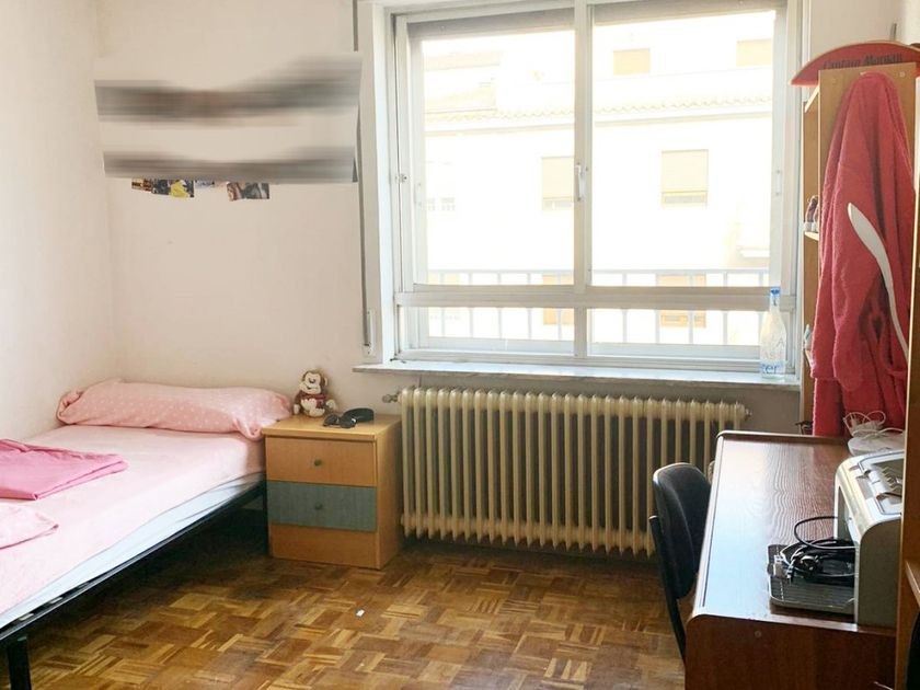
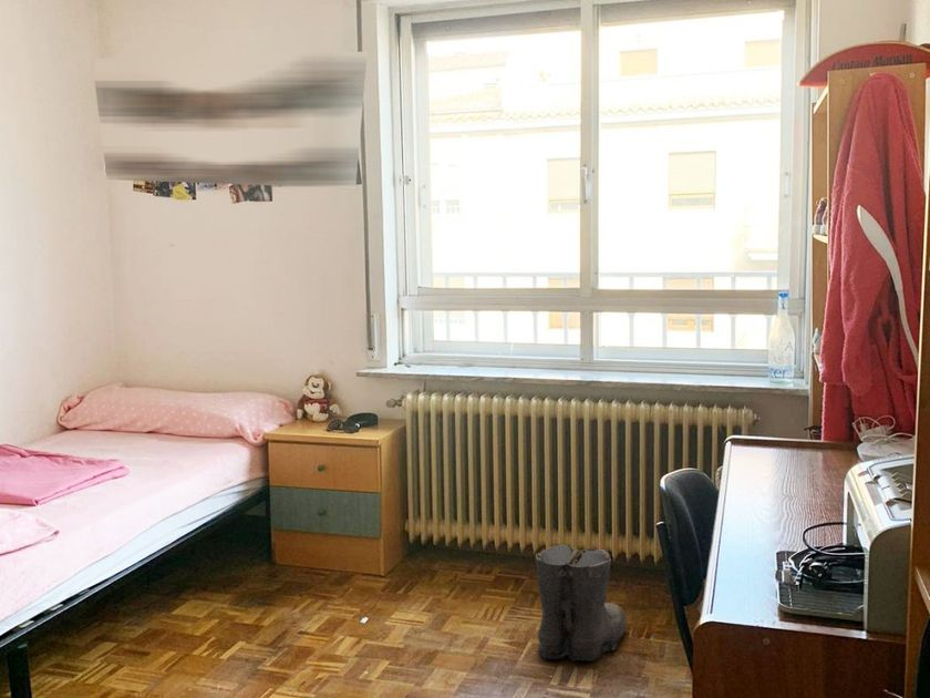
+ boots (581, 593)
